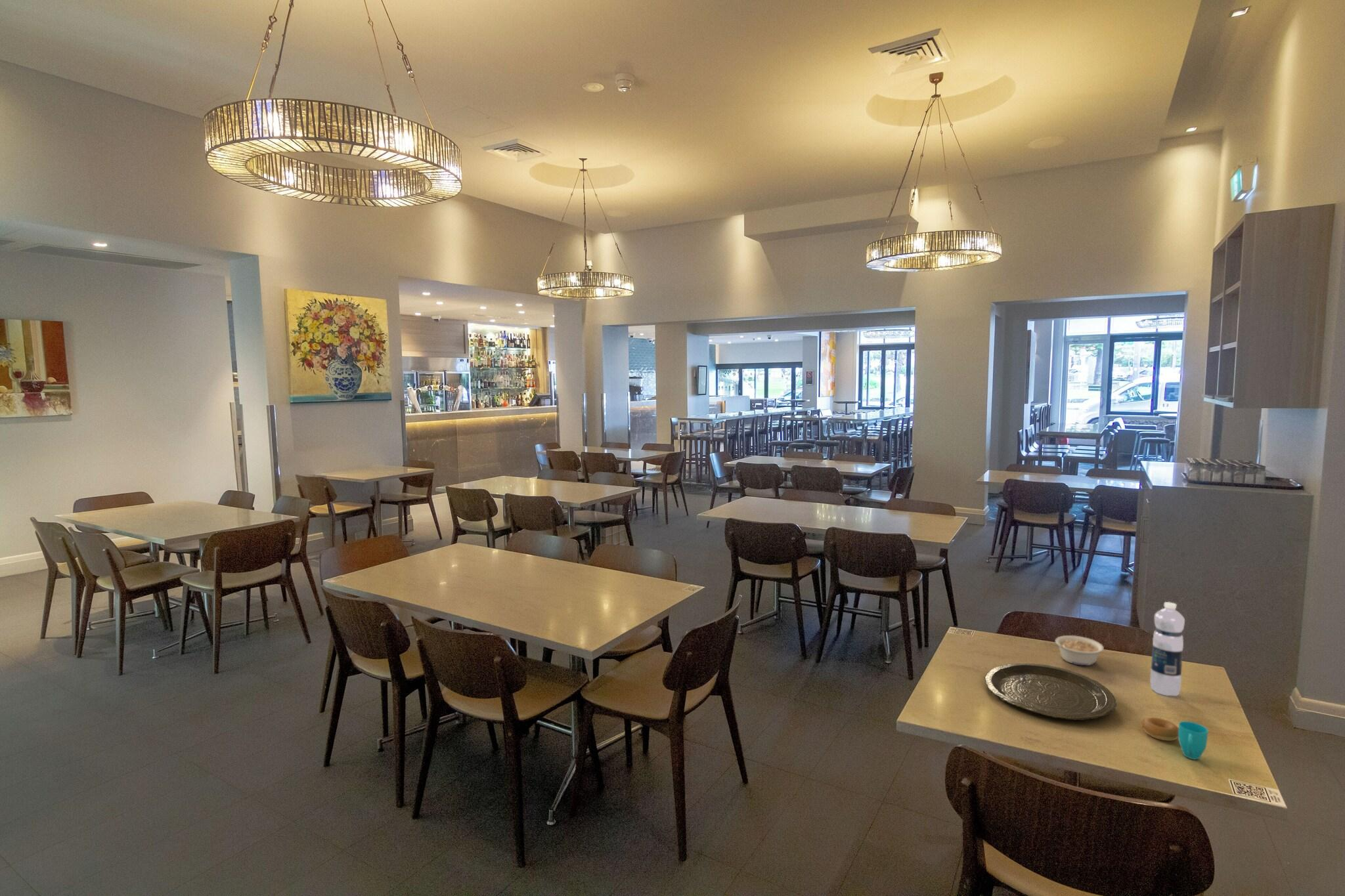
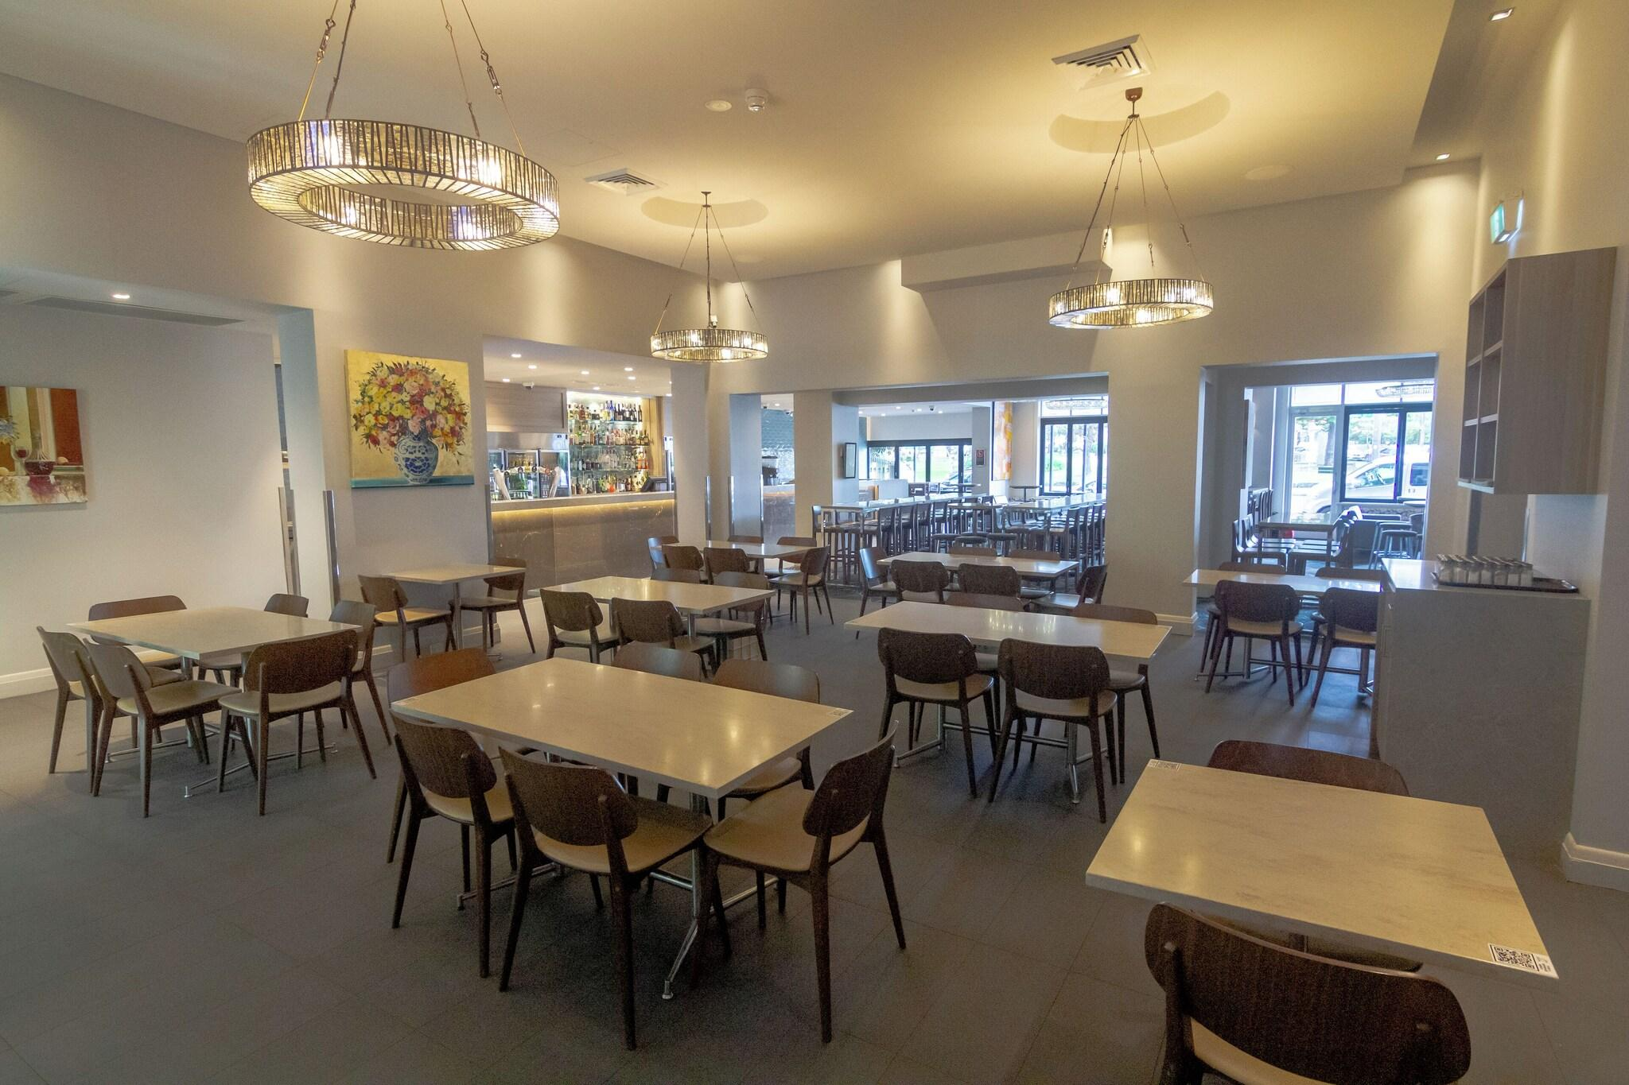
- cup (1173, 731)
- legume (1078, 651)
- plate (1047, 691)
- water bottle (1167, 648)
